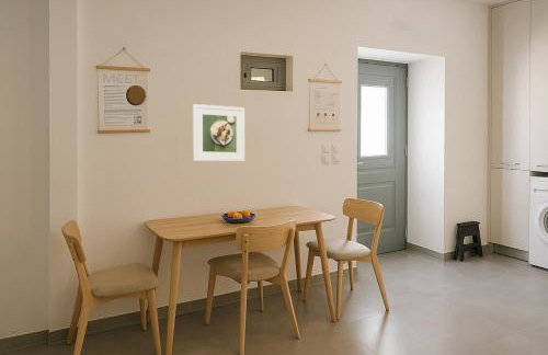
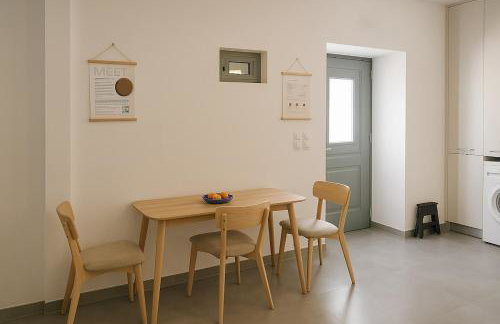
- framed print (219, 134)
